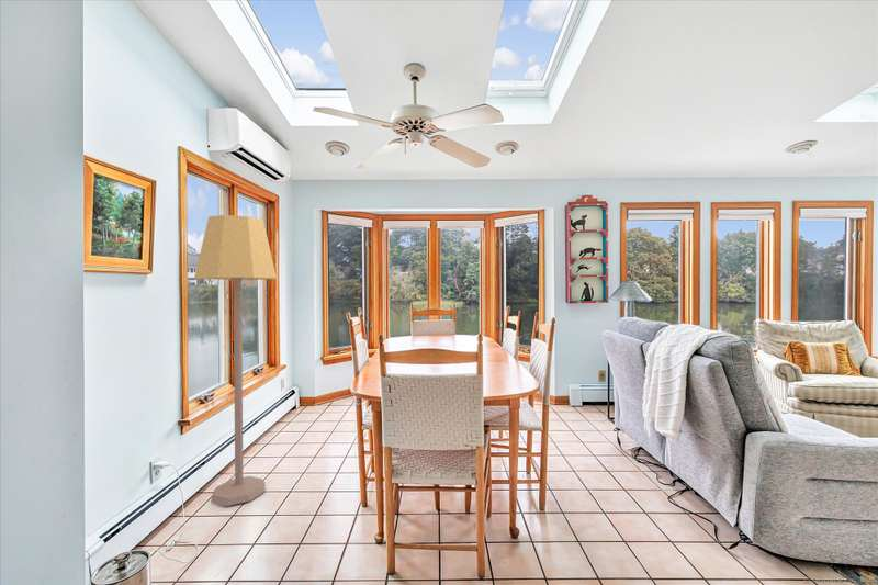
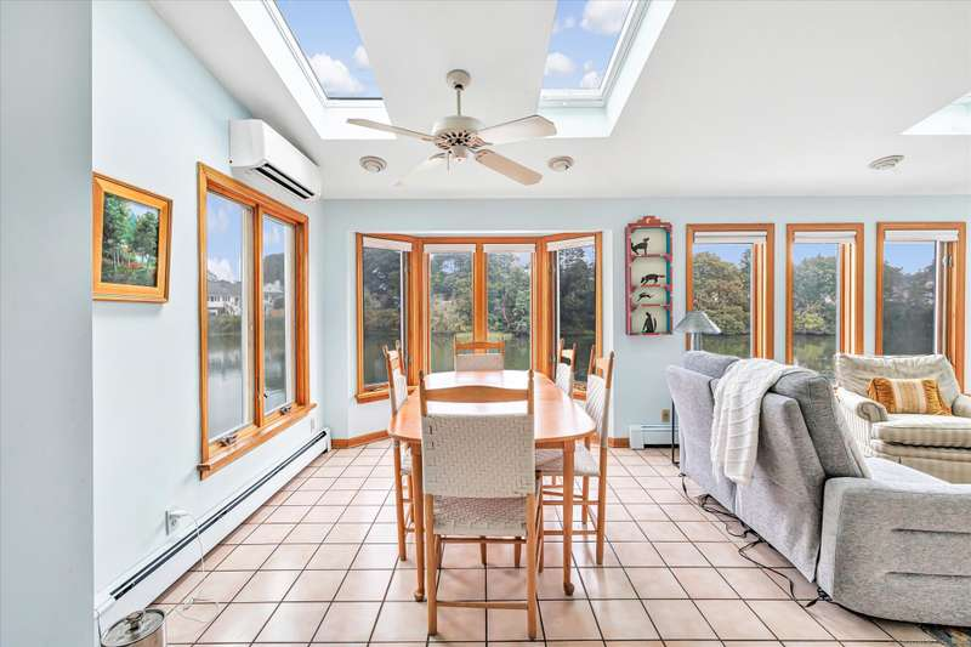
- lamp (238, 356)
